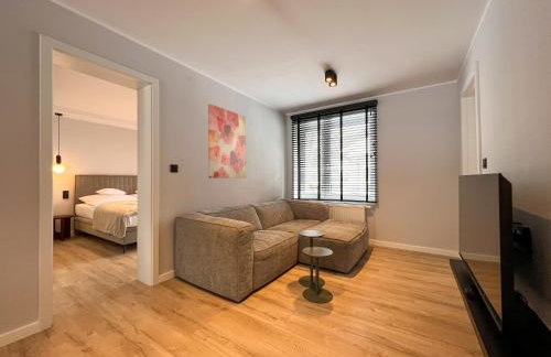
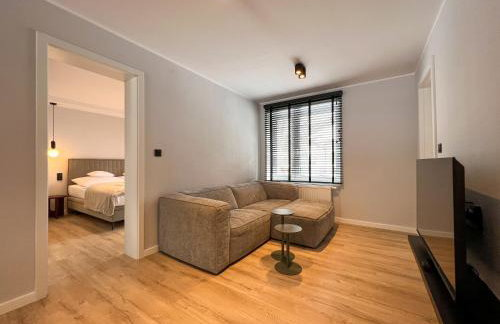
- wall art (228, 144)
